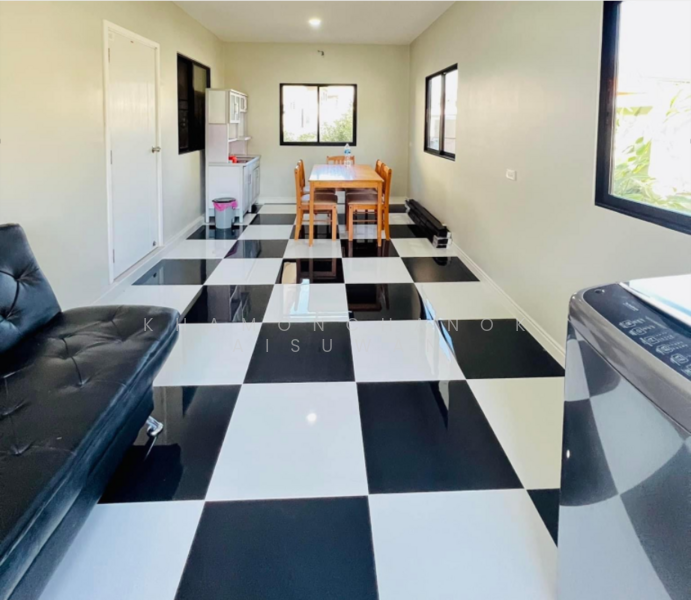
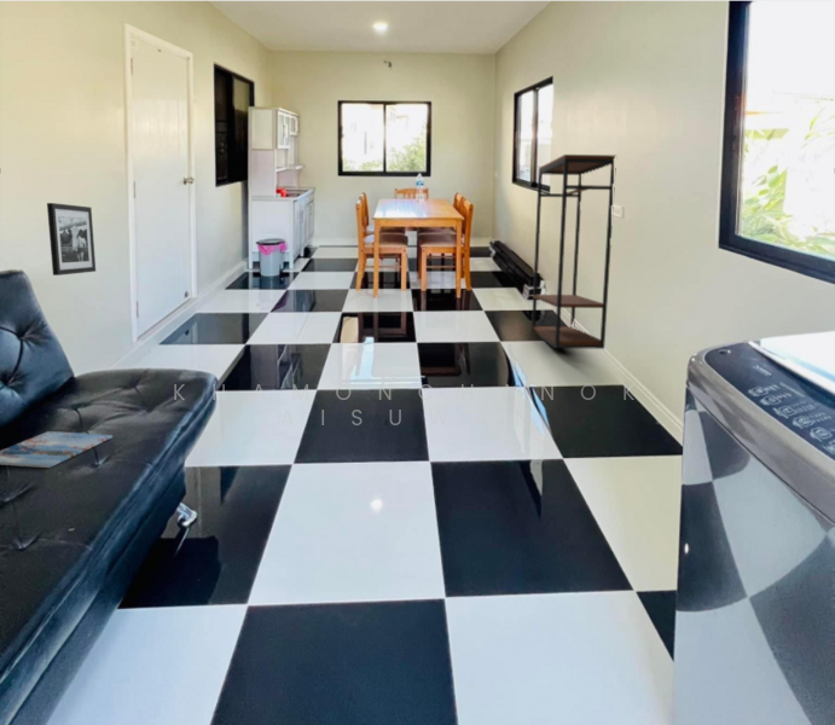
+ shelving unit (574, 253)
+ magazine (48, 447)
+ picture frame (73, 239)
